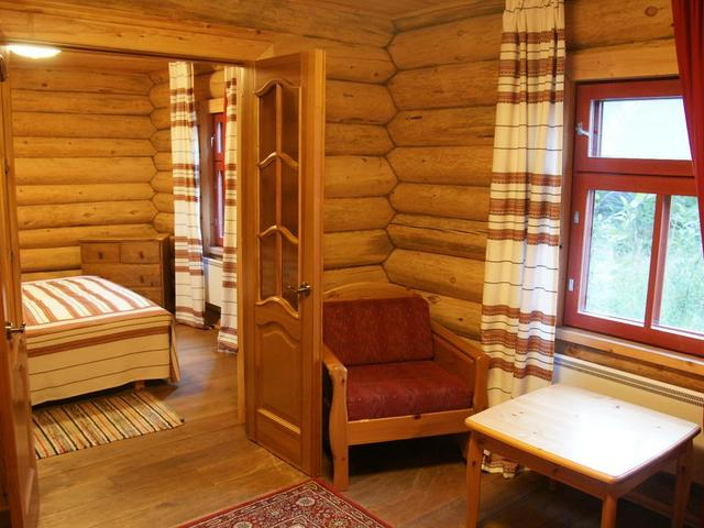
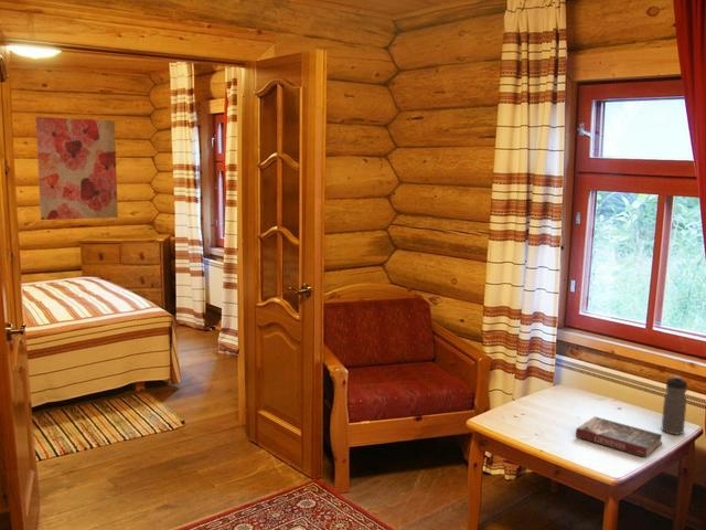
+ wall art (78, 169)
+ water bottle (674, 403)
+ book (618, 435)
